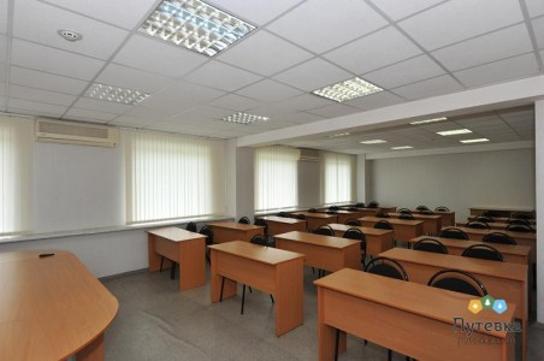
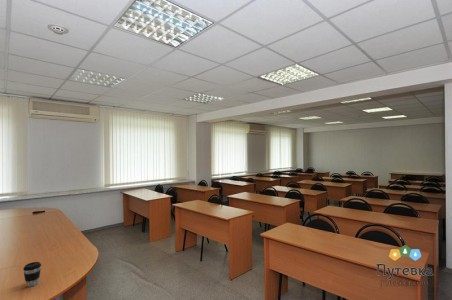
+ coffee cup (32, 274)
